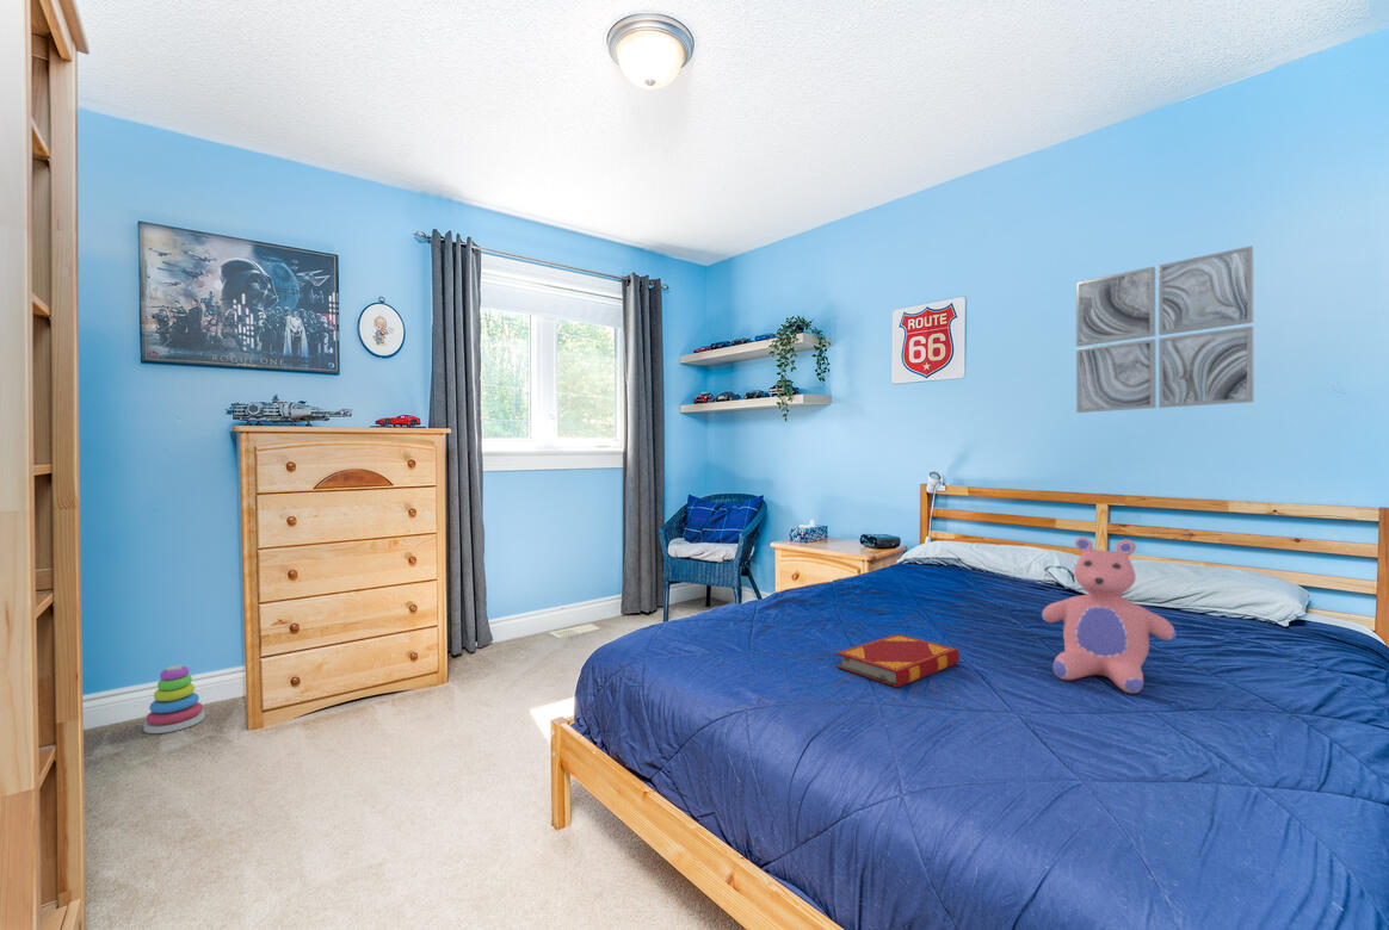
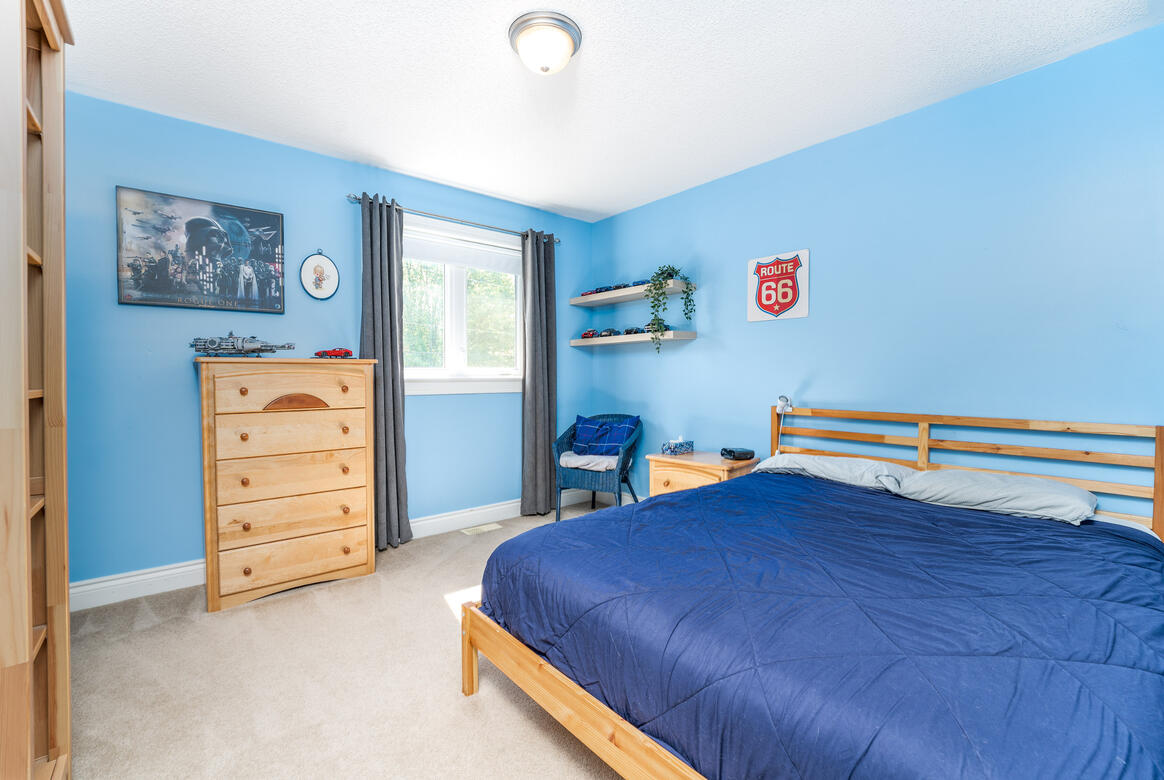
- stacking toy (174, 694)
- hardback book (897, 658)
- teddy bear (1101, 608)
- wall art (1159, 339)
